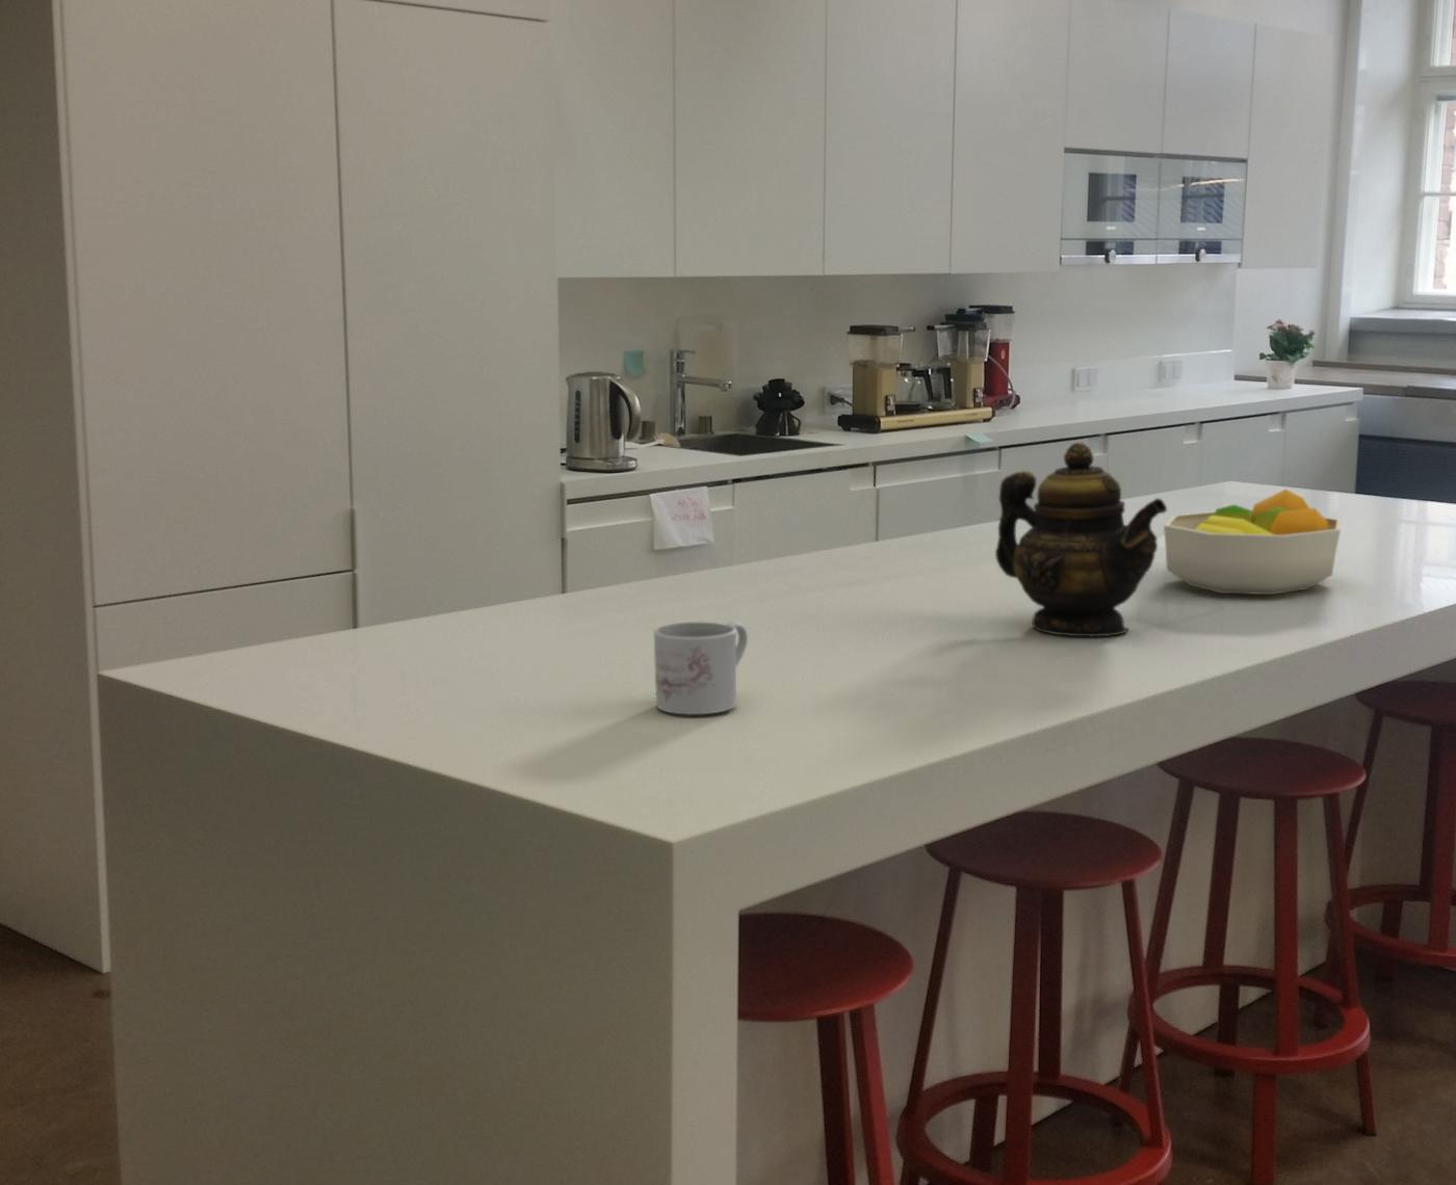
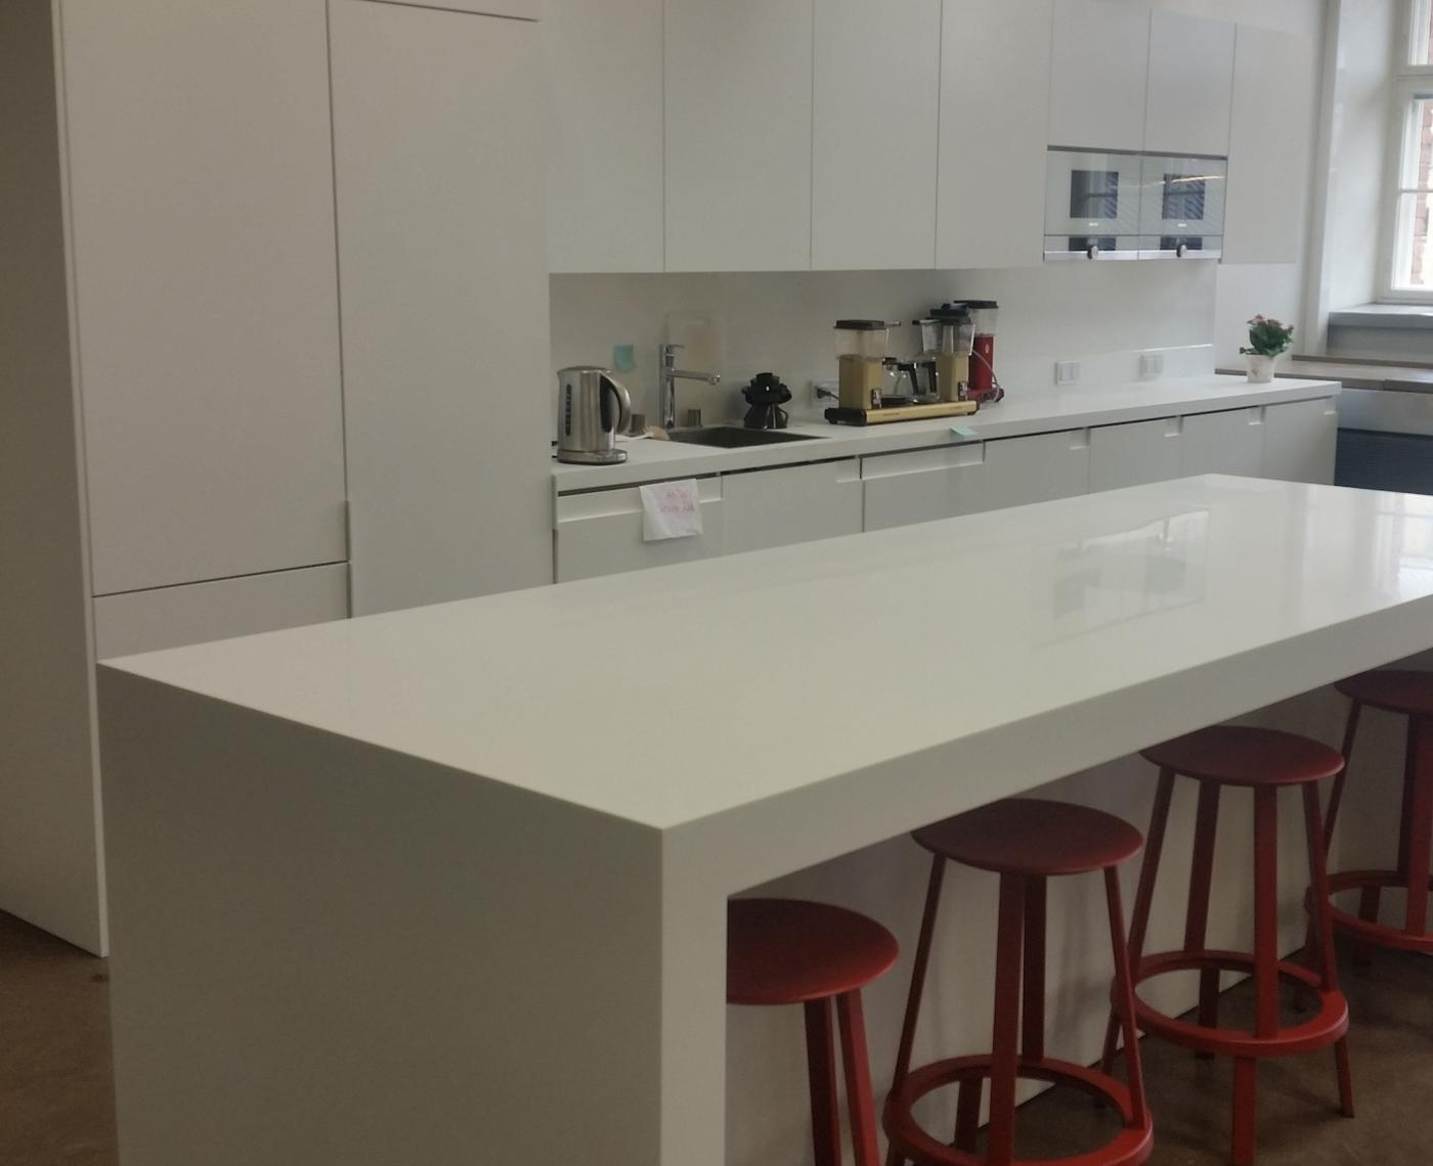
- fruit bowl (1253, 538)
- teapot (1077, 536)
- mug (705, 665)
